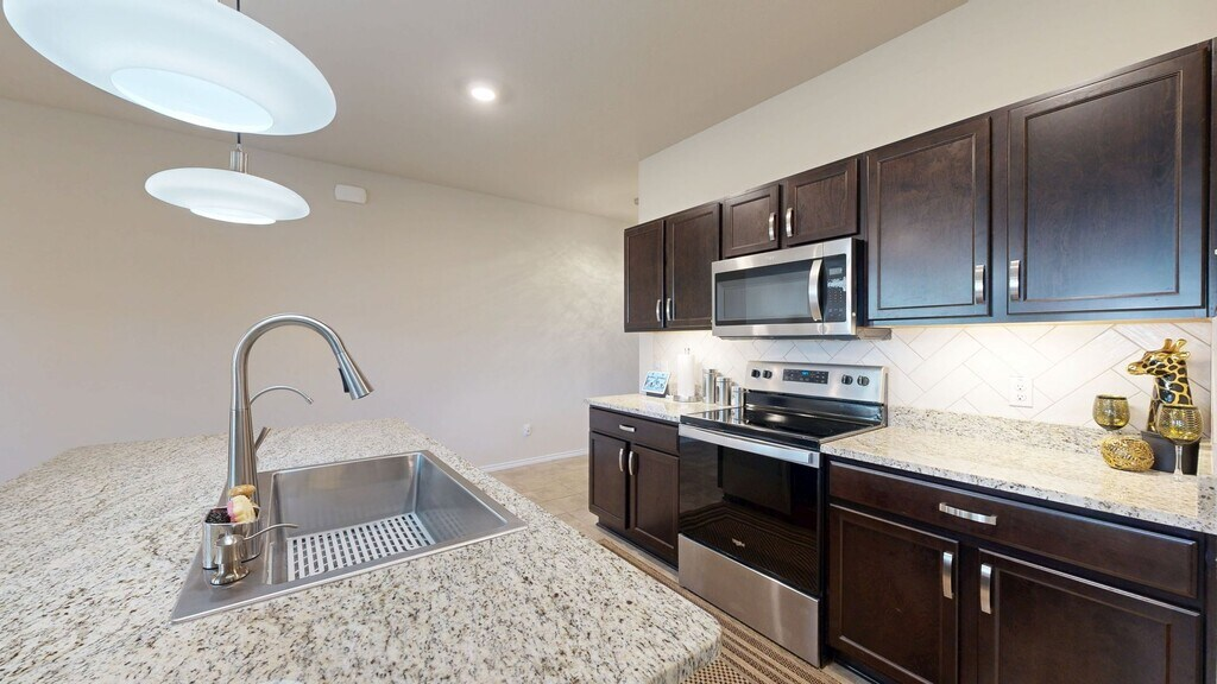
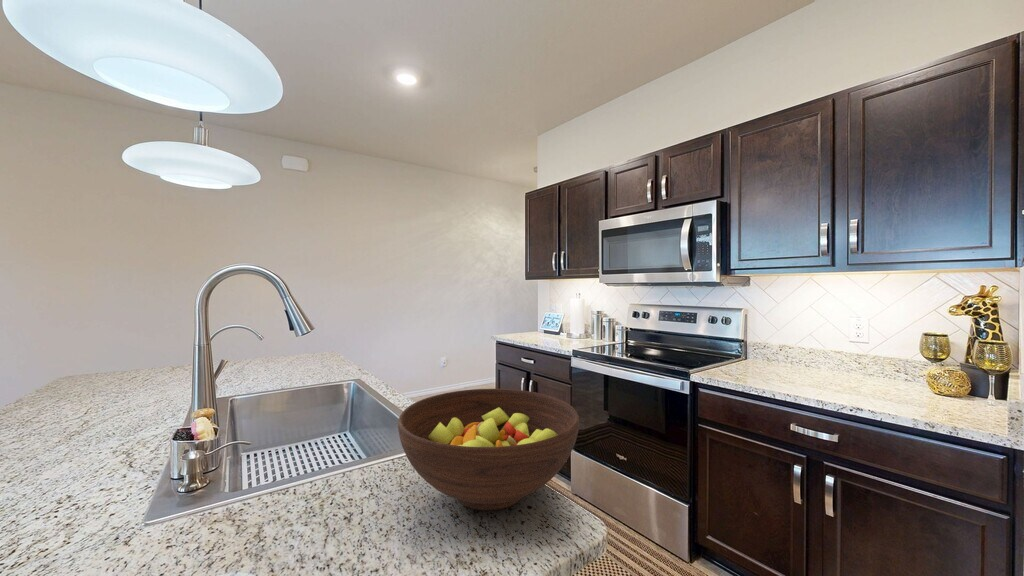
+ fruit bowl (489, 452)
